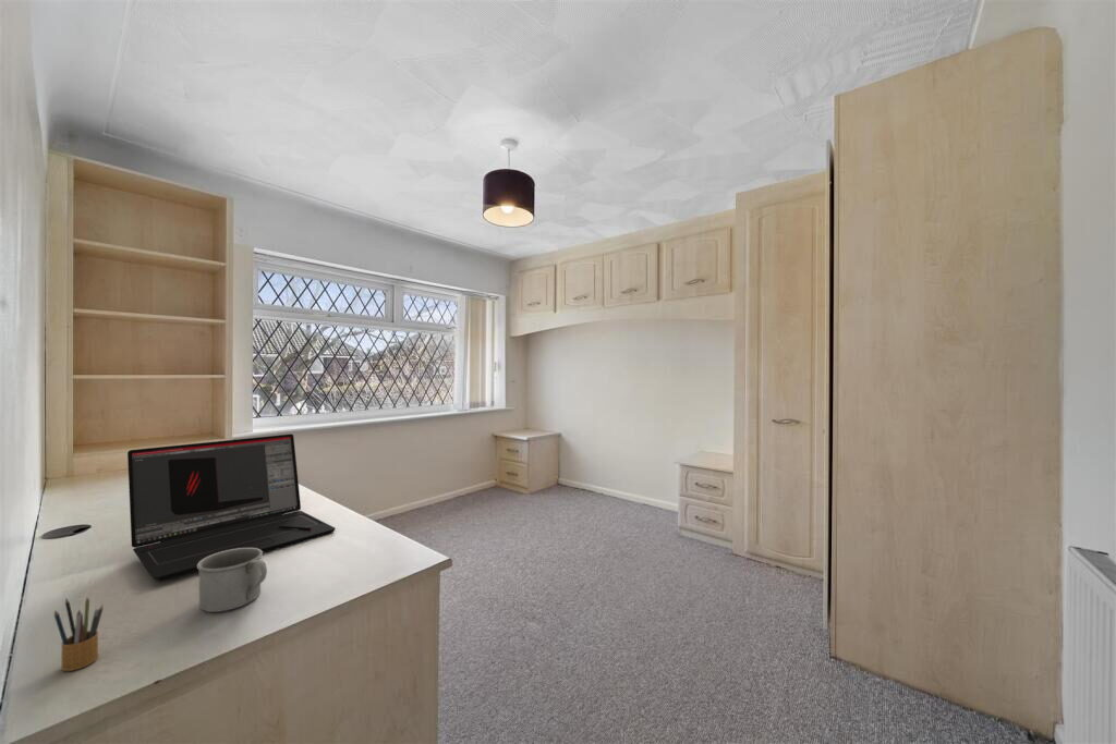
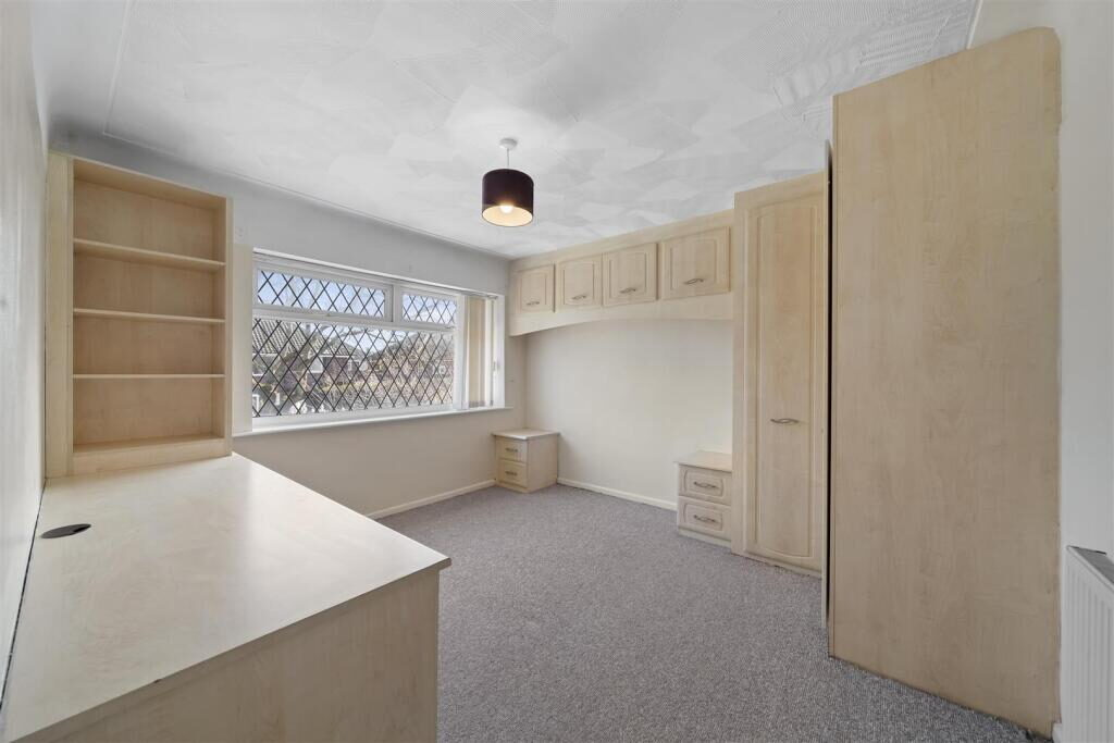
- pencil box (77, 631)
- laptop (236, 493)
- mug (234, 577)
